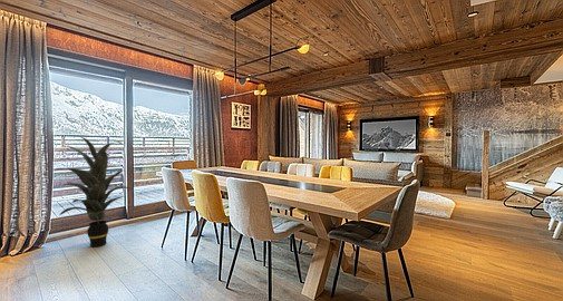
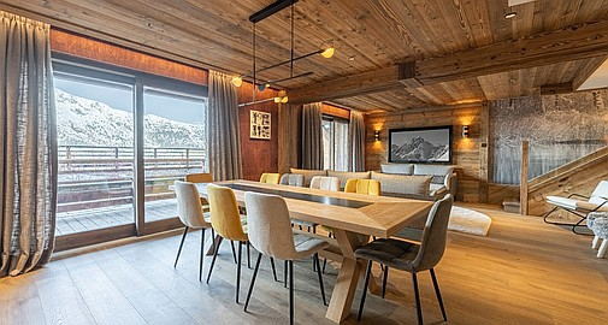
- indoor plant (91, 191)
